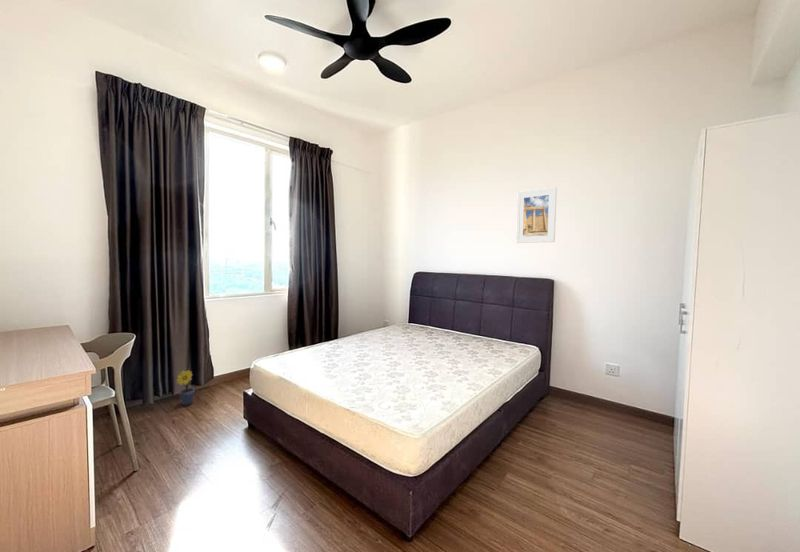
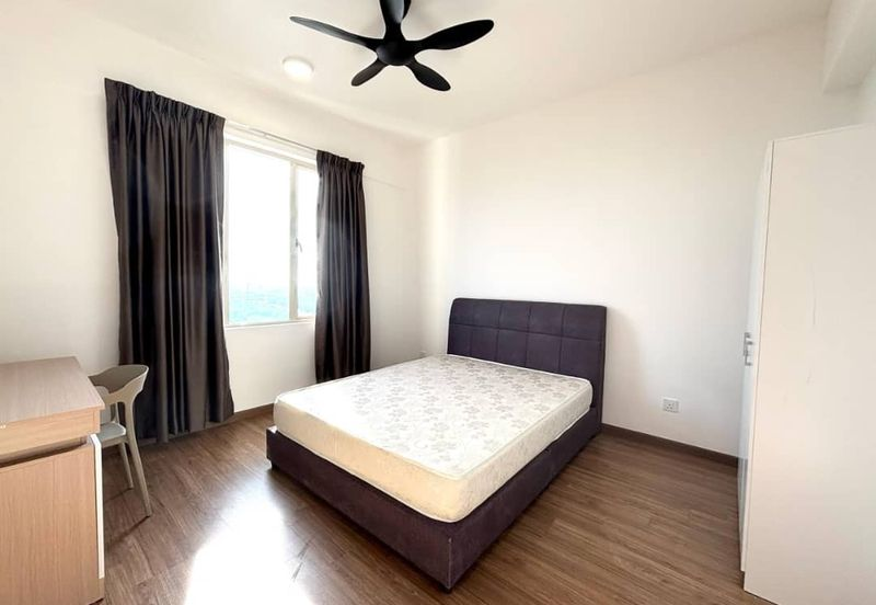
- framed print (535, 216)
- potted plant (186, 386)
